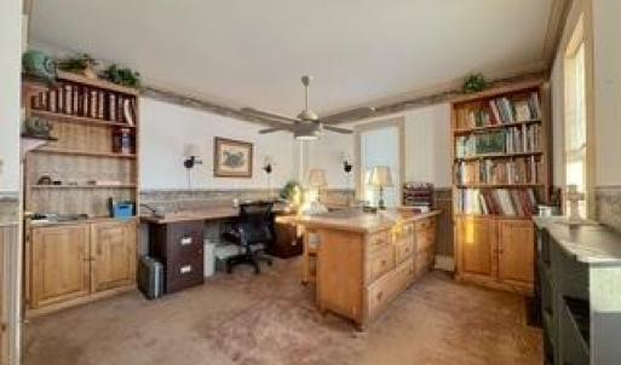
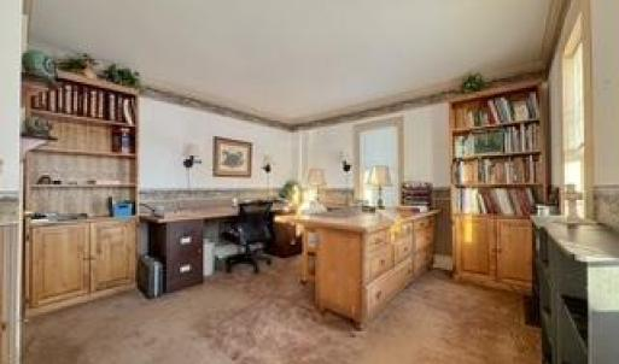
- ceiling fan (306, 108)
